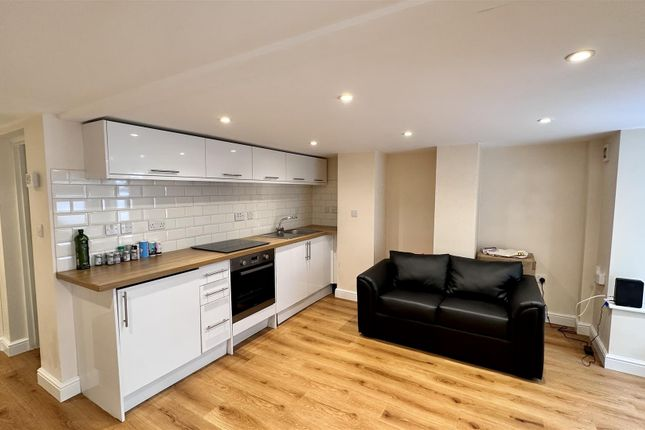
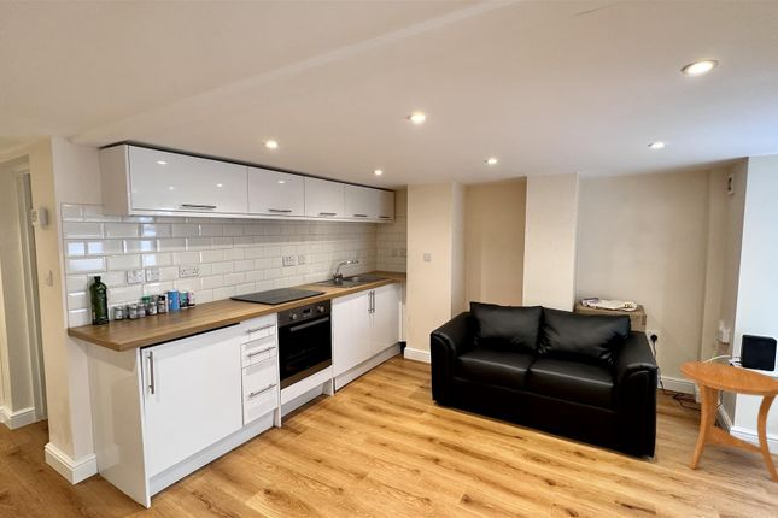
+ side table (715, 417)
